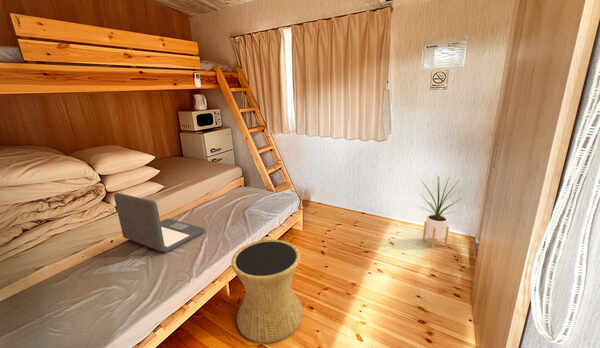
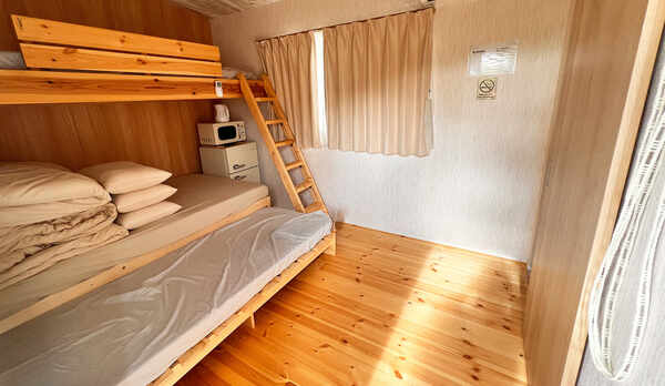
- side table (268, 286)
- house plant (437, 209)
- laptop (158, 213)
